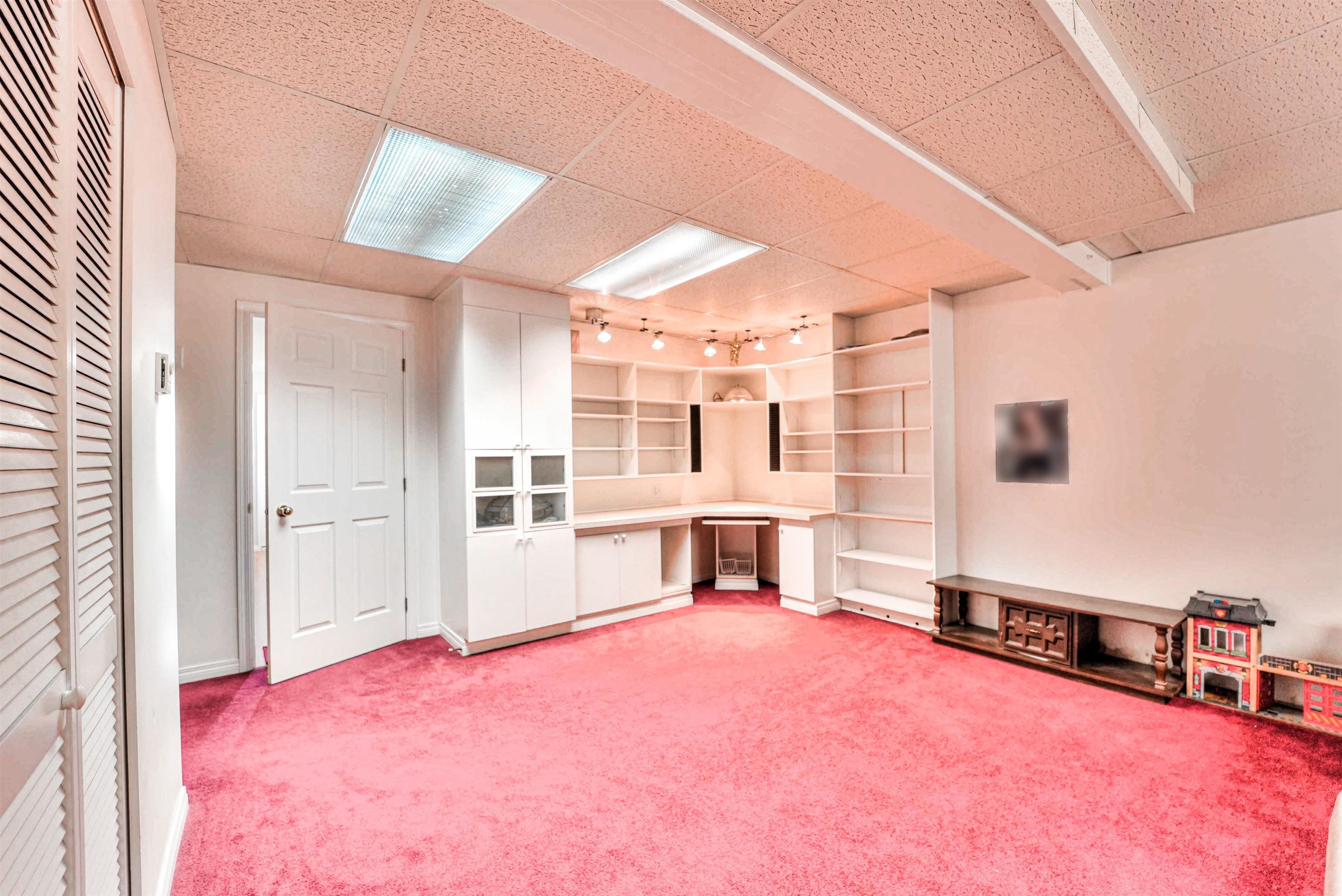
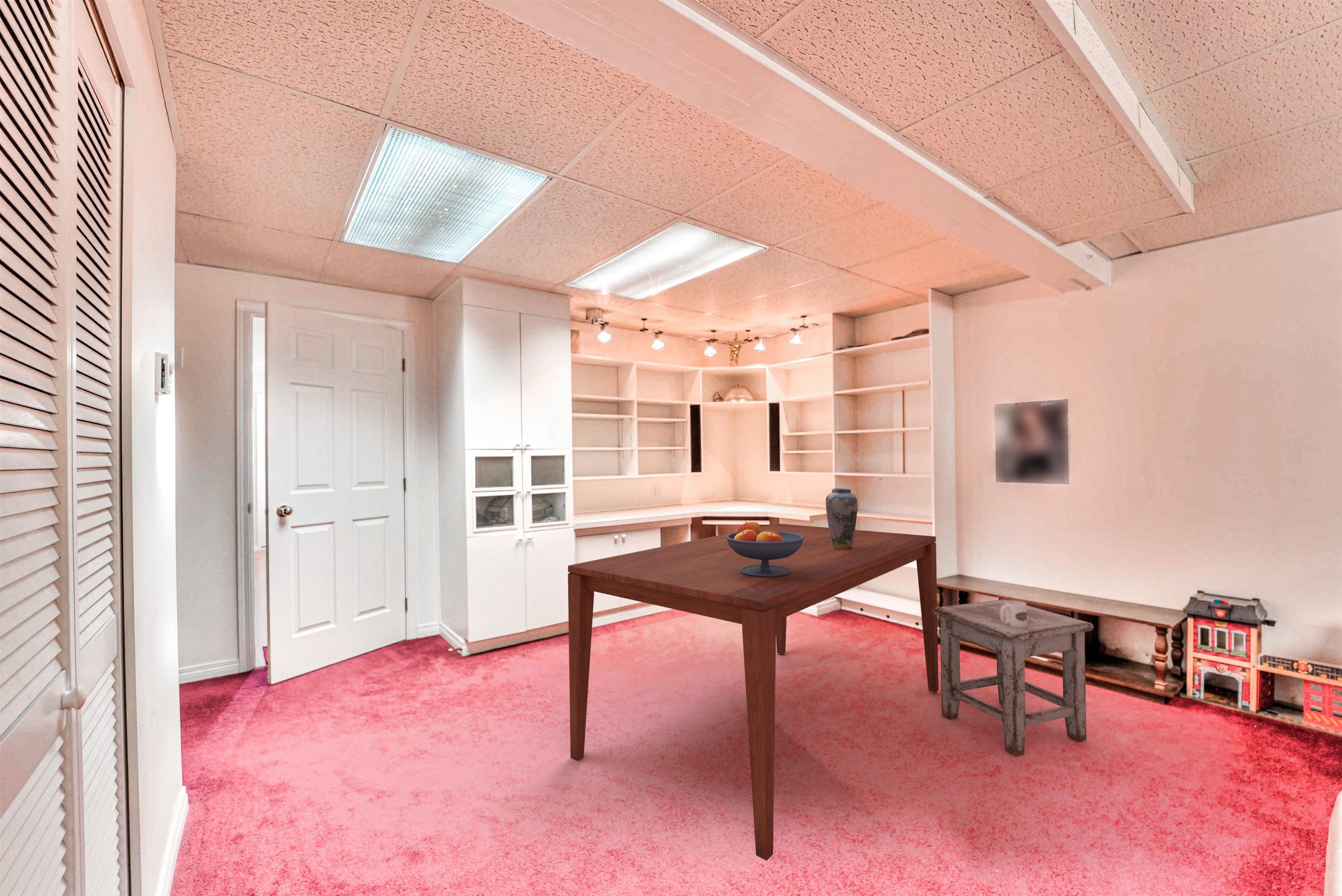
+ vase (841, 518)
+ stool (1010, 671)
+ fruit bowl (764, 547)
+ dining table (774, 635)
+ mug (1012, 613)
